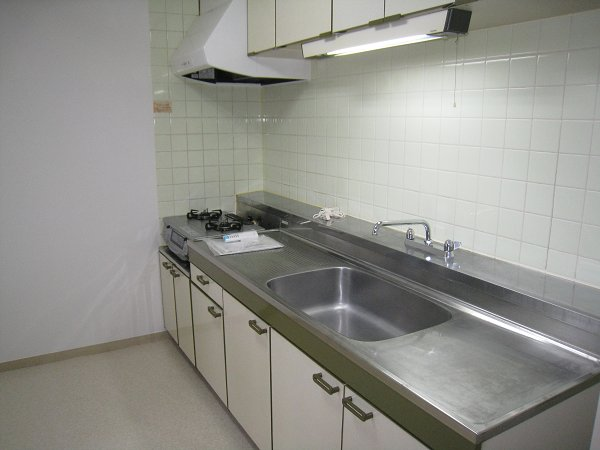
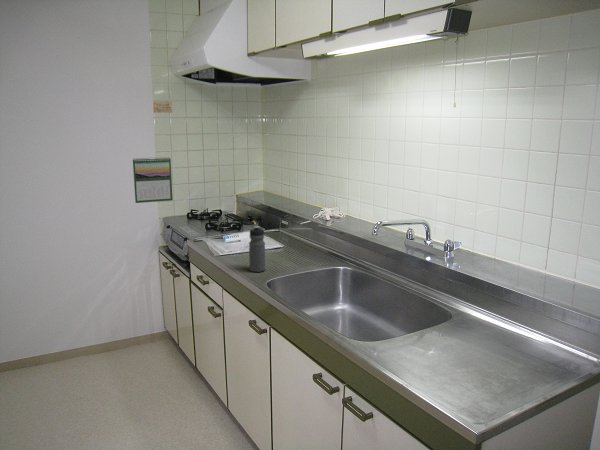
+ water bottle (257, 248)
+ calendar (153, 179)
